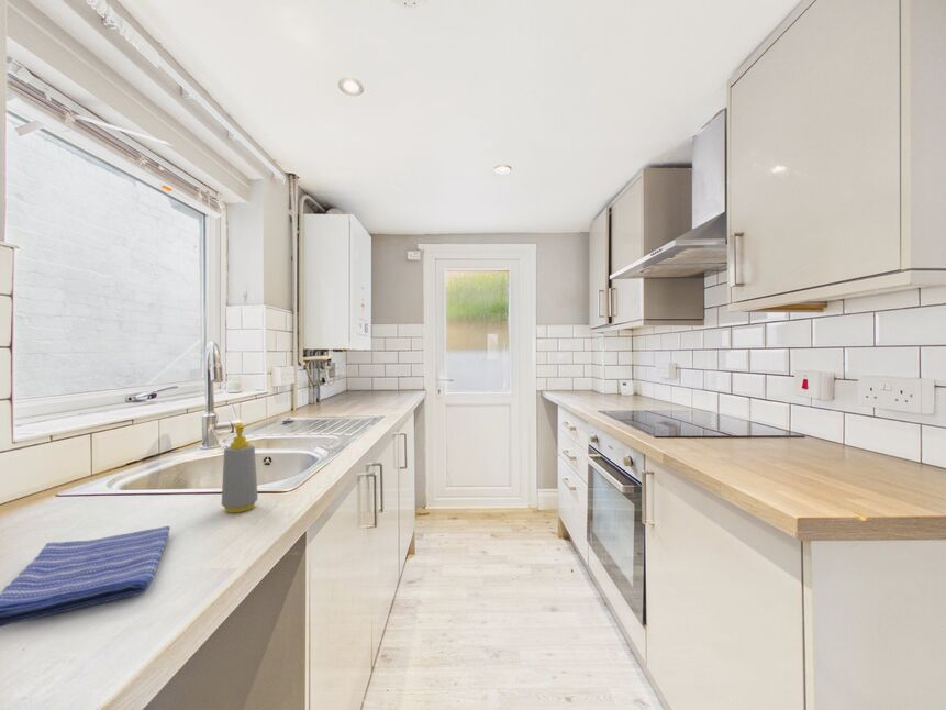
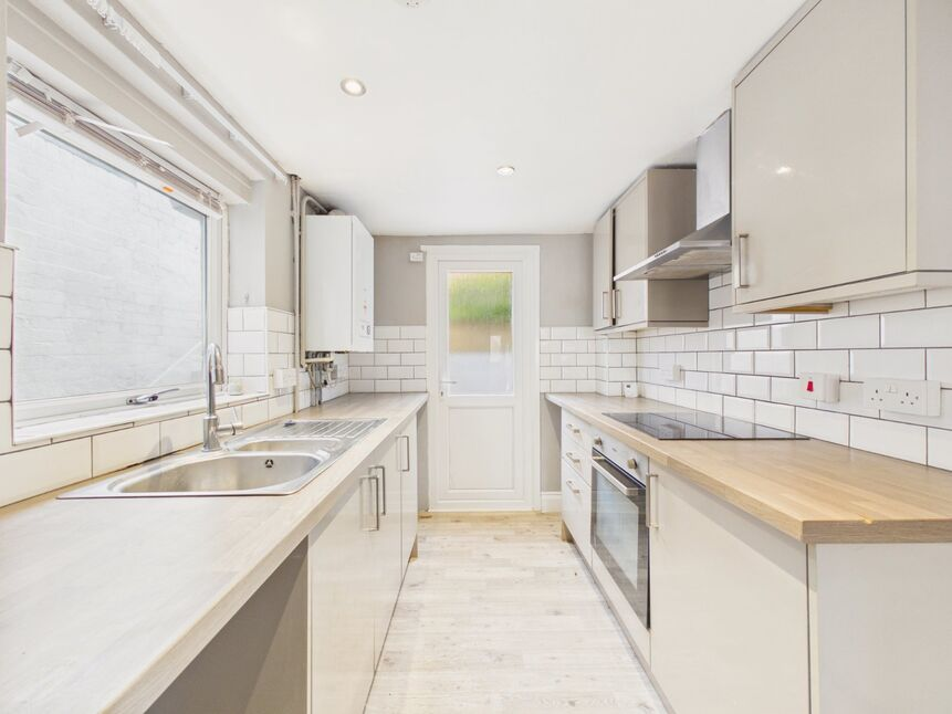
- dish towel (91, 564)
- soap bottle (240, 466)
